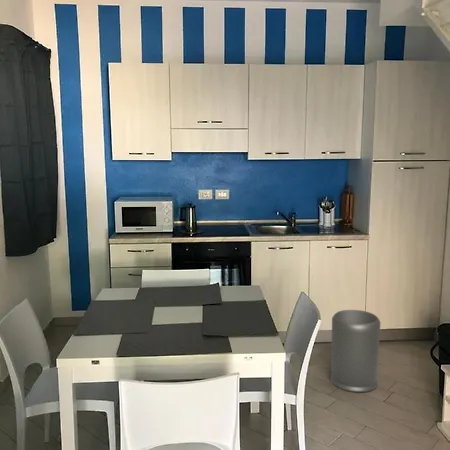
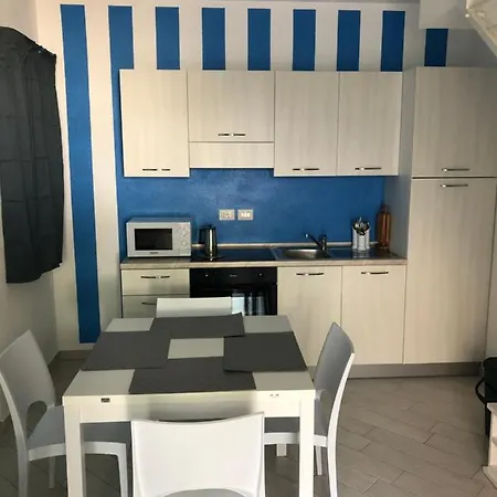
- trash bin (354, 349)
